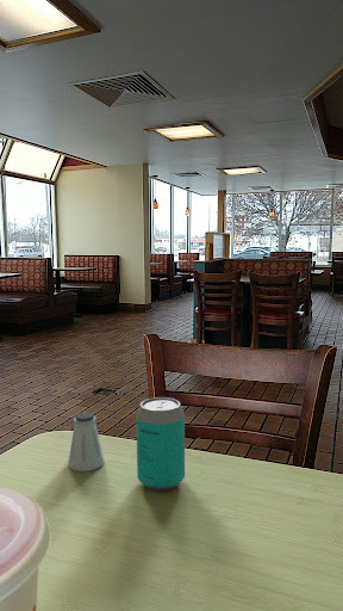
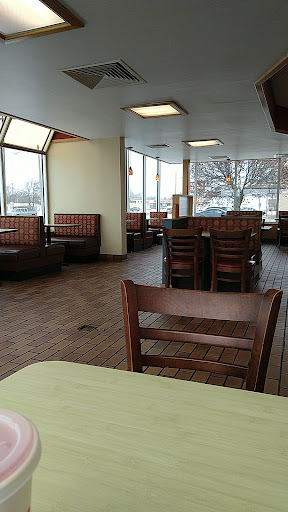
- beverage can (161, 443)
- saltshaker (85, 438)
